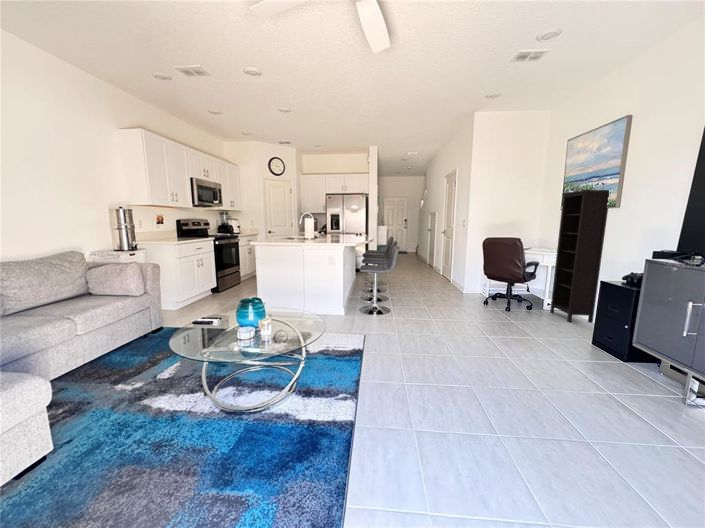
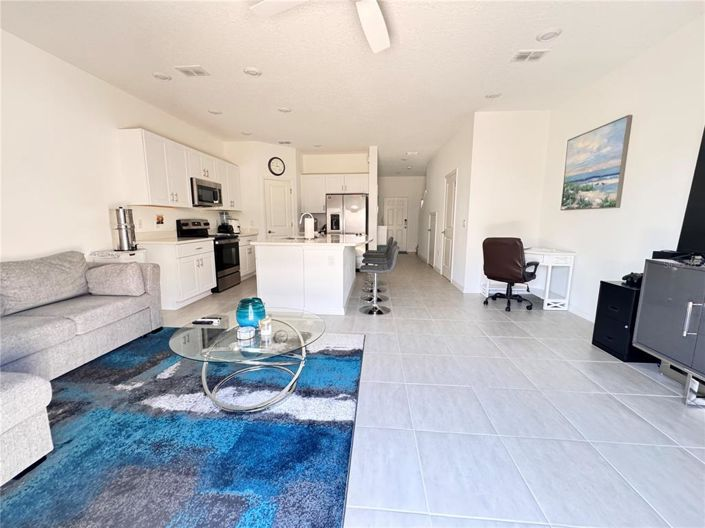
- bookcase (577, 256)
